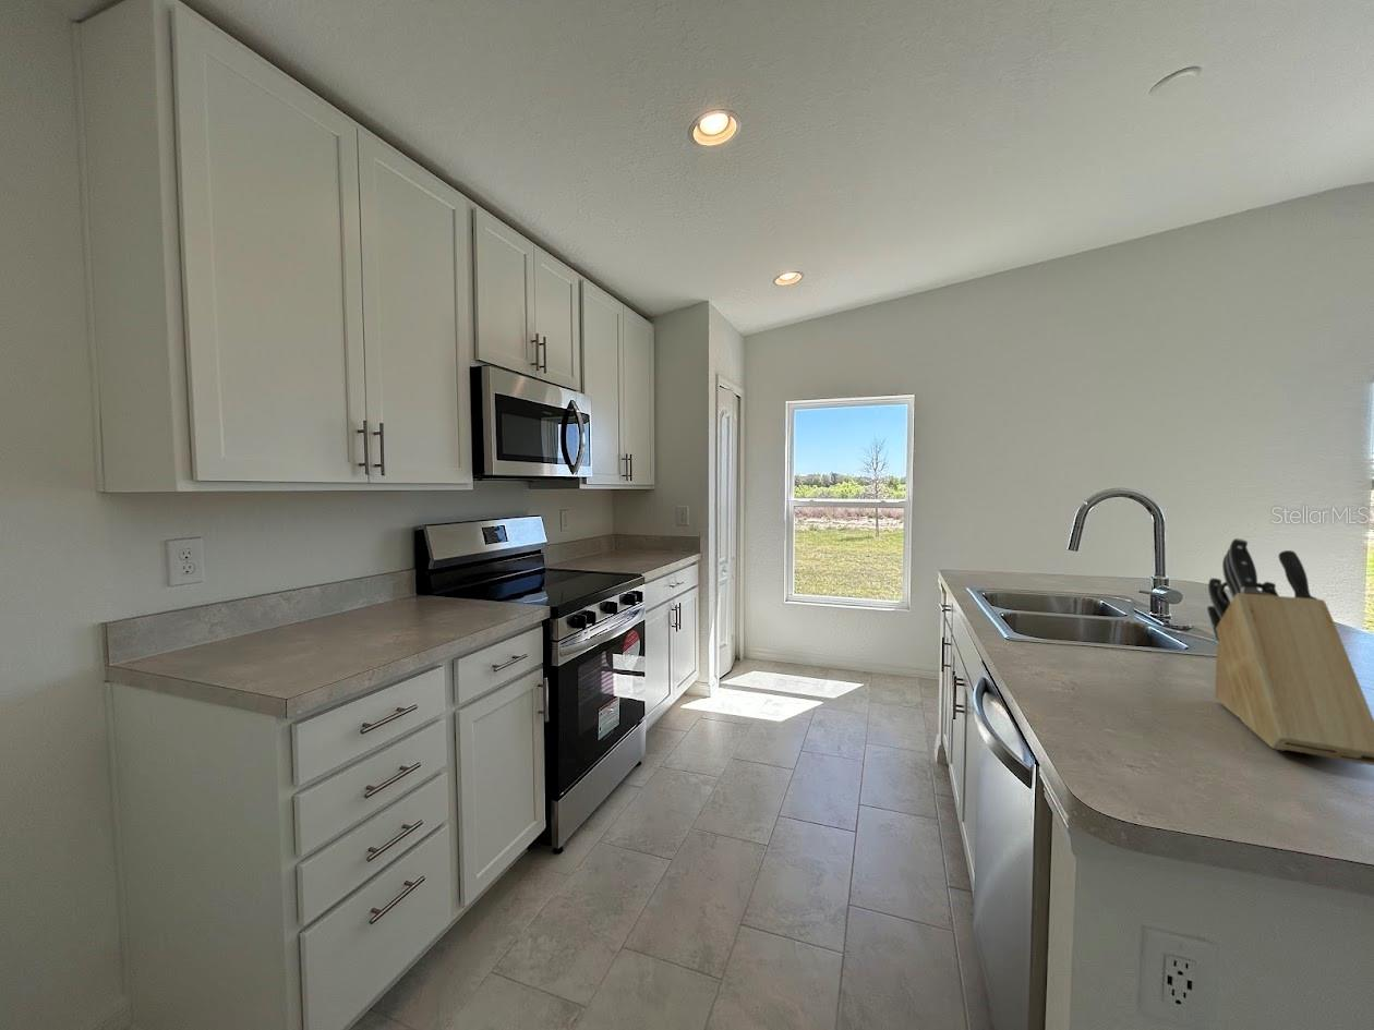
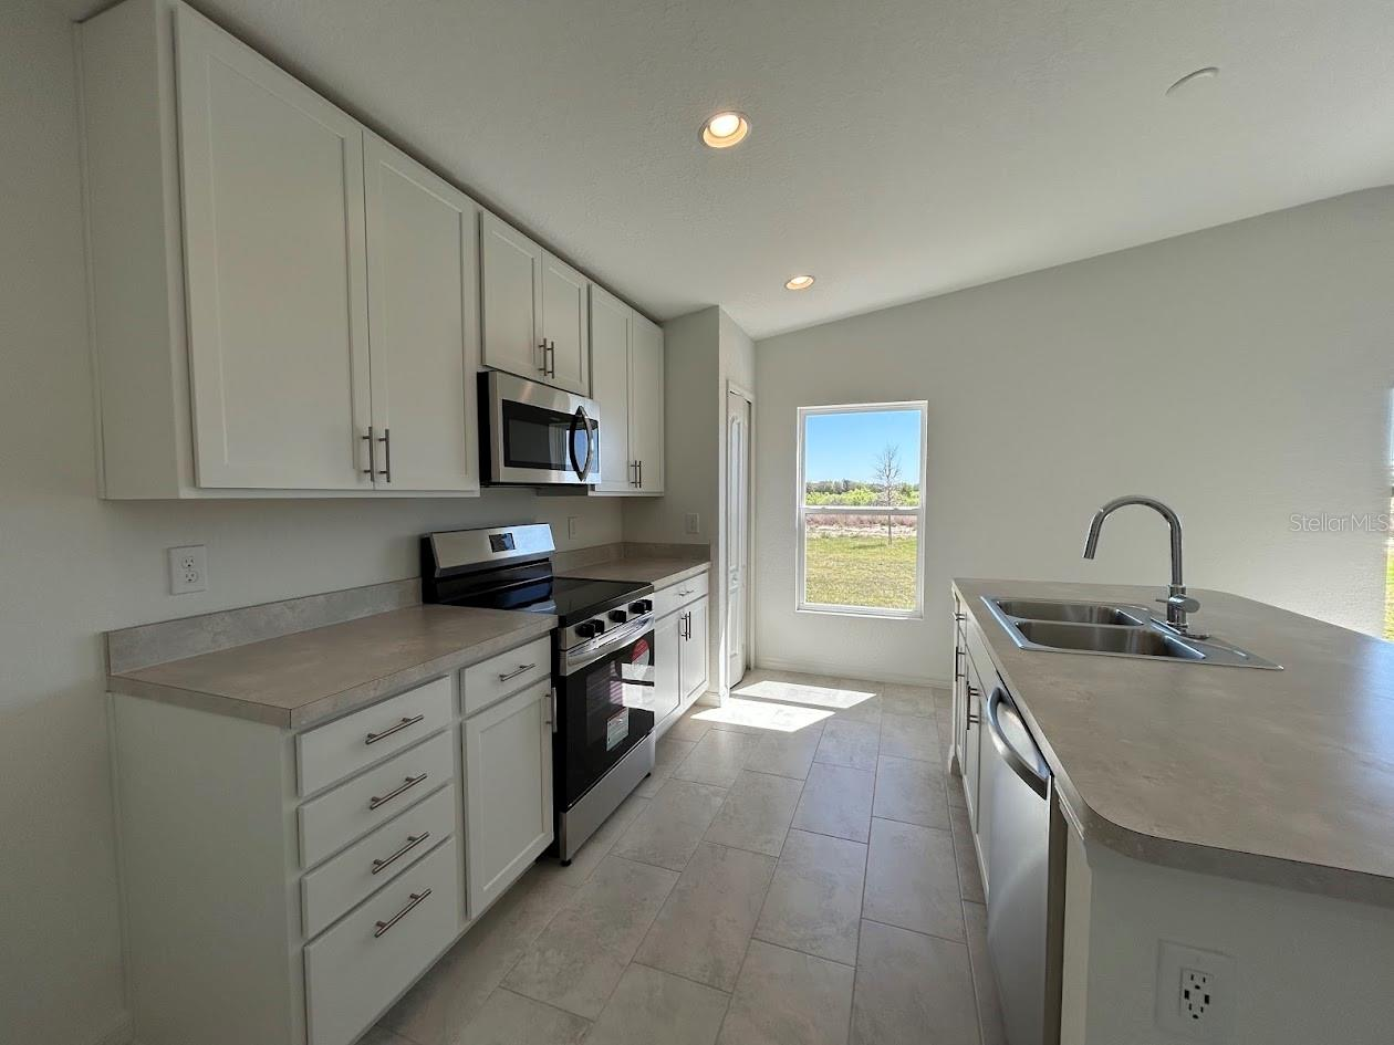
- knife block (1279, 633)
